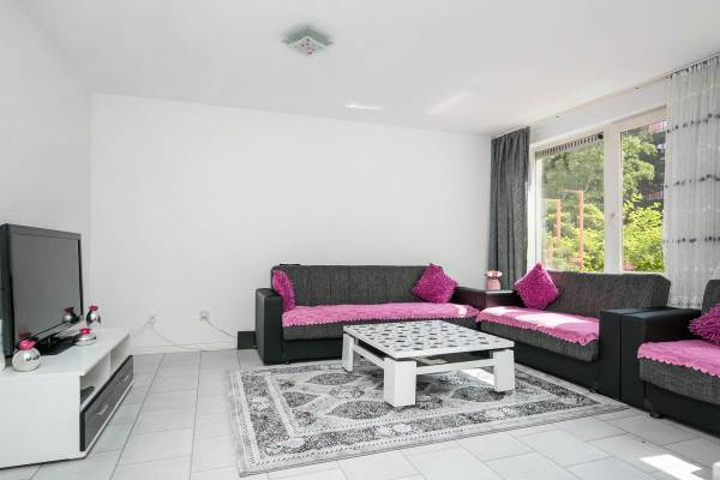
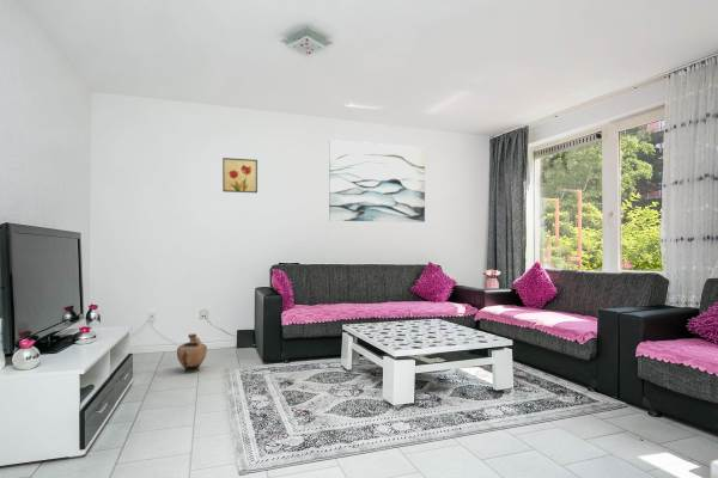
+ ceramic jug (191, 353)
+ wall art (378, 183)
+ wall art (239, 176)
